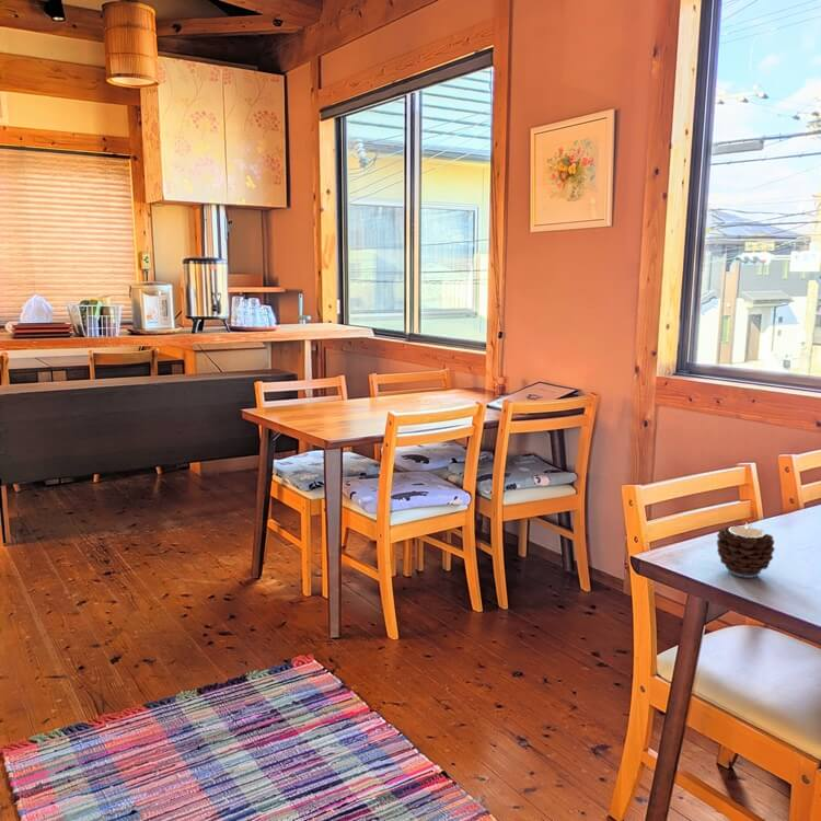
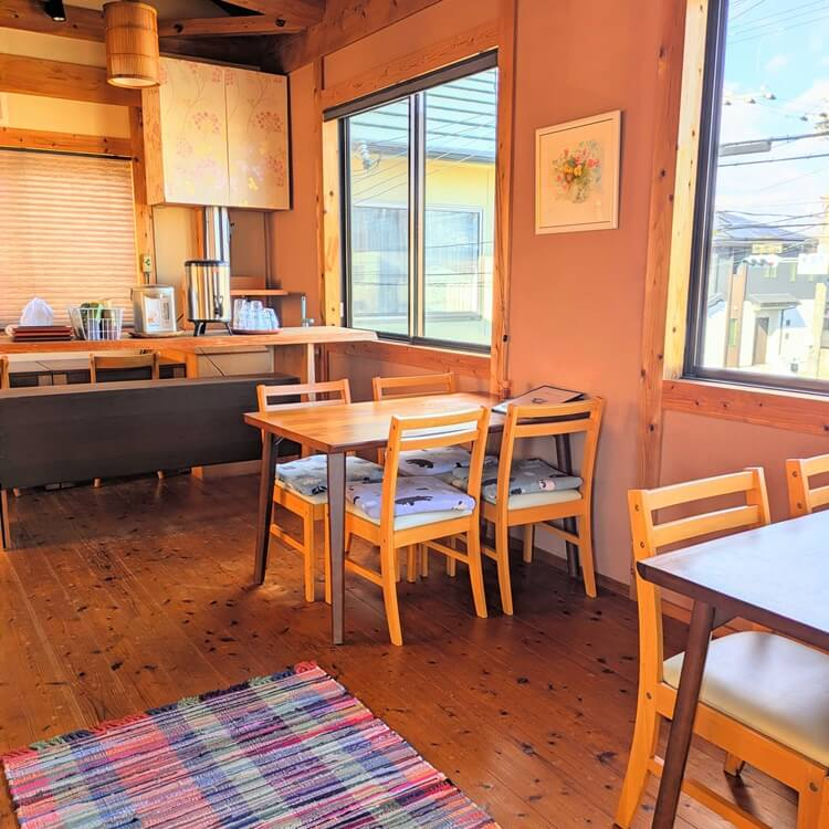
- candle (744, 547)
